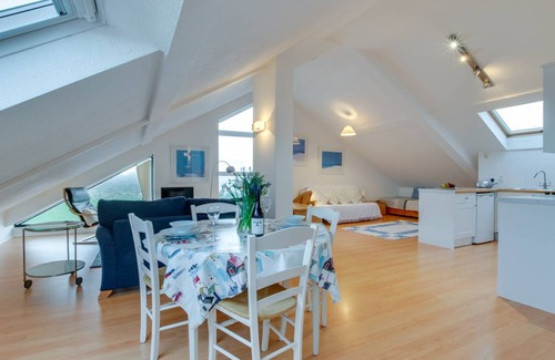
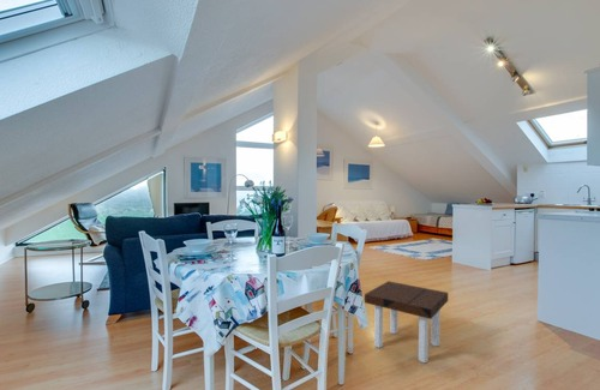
+ side table (409, 313)
